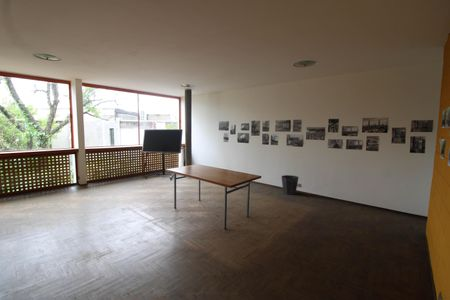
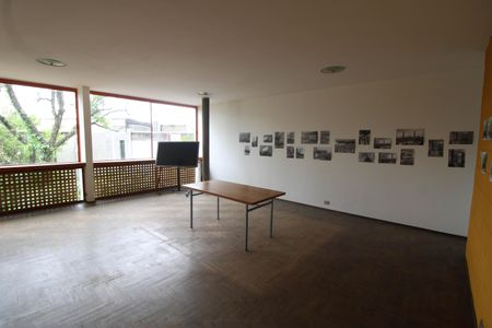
- waste bin (289, 184)
